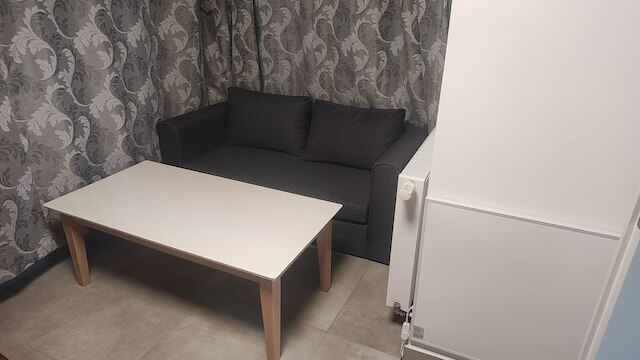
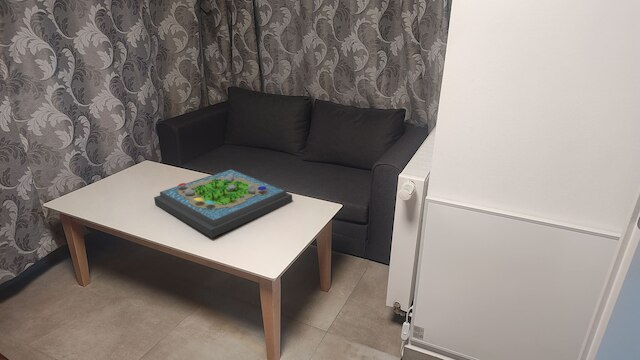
+ board game (223, 192)
